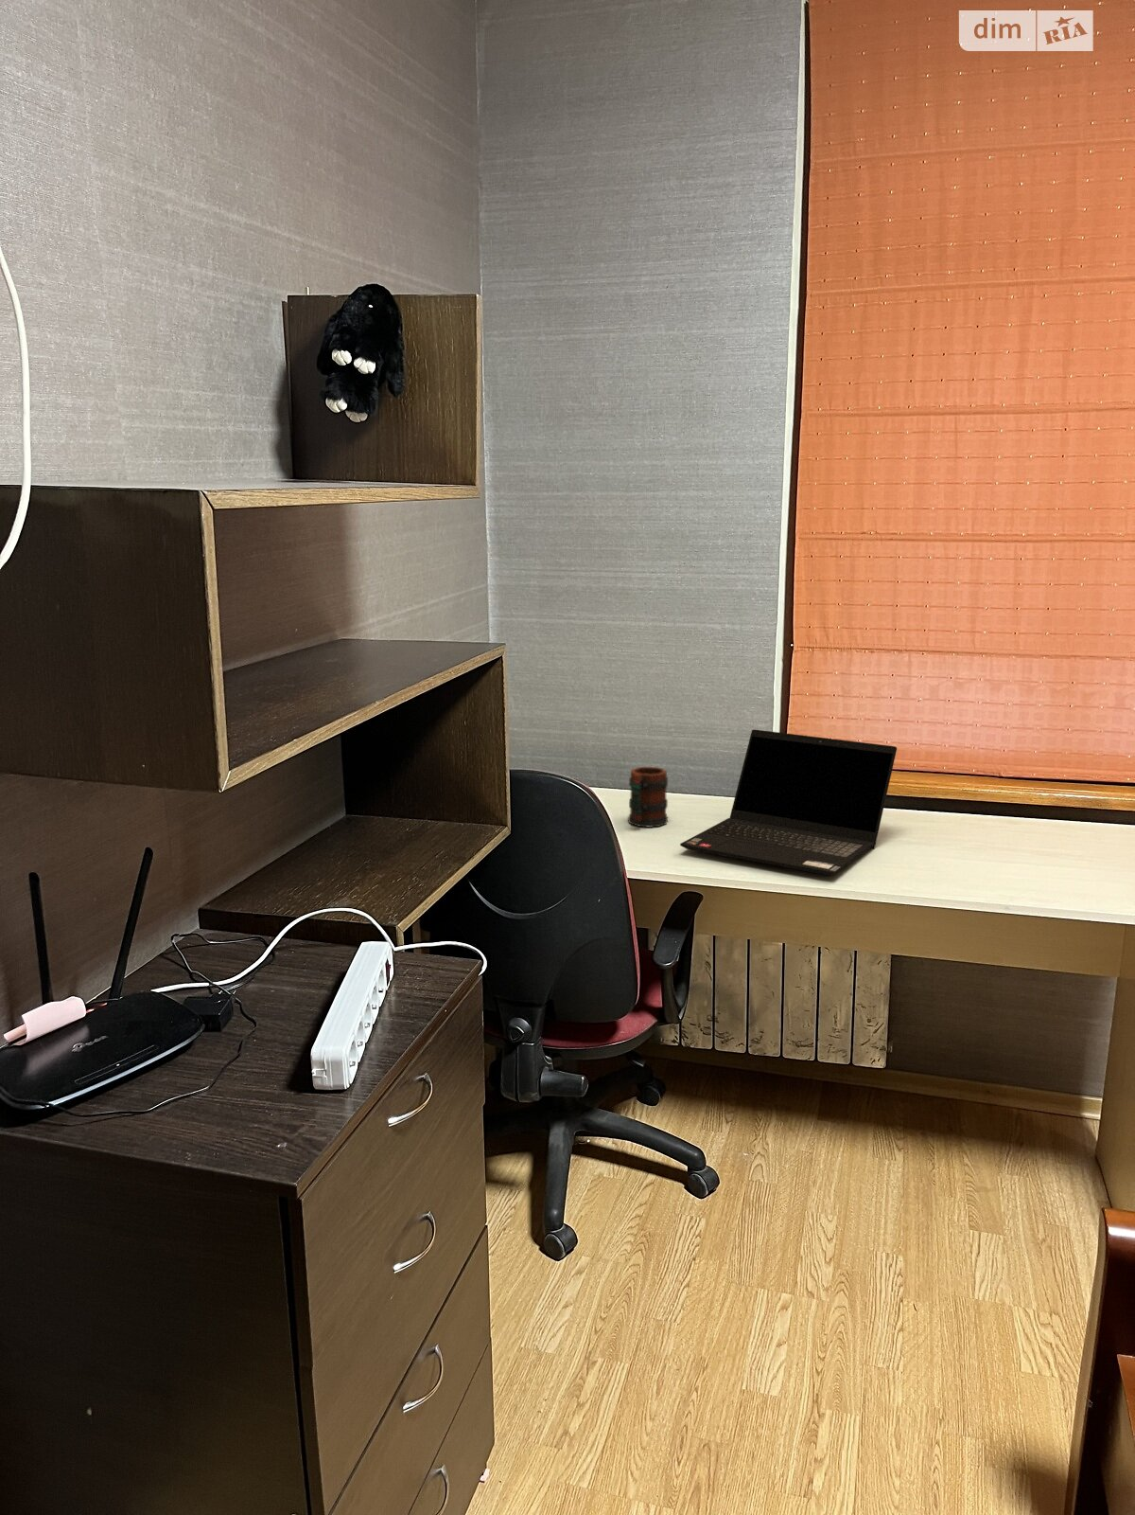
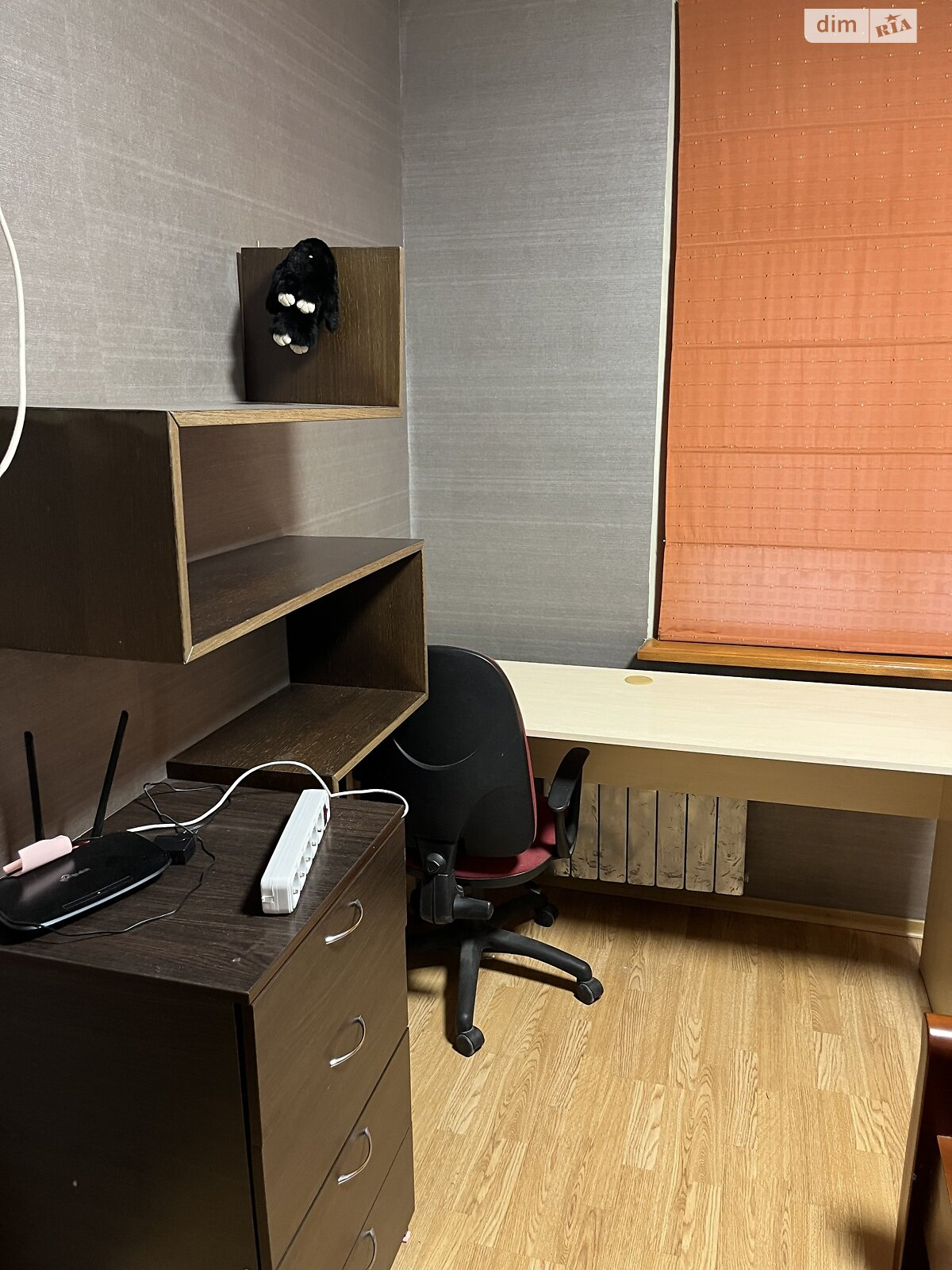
- laptop computer (789, 798)
- mug (644, 796)
